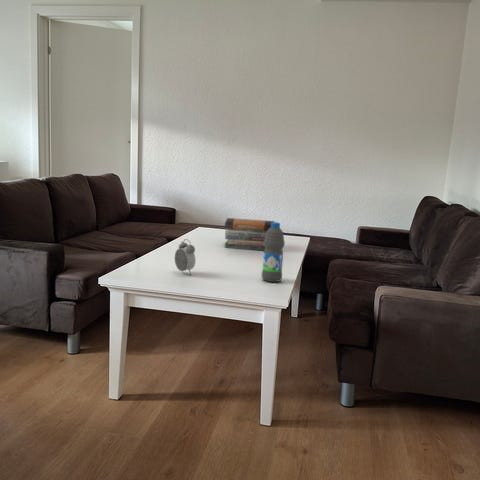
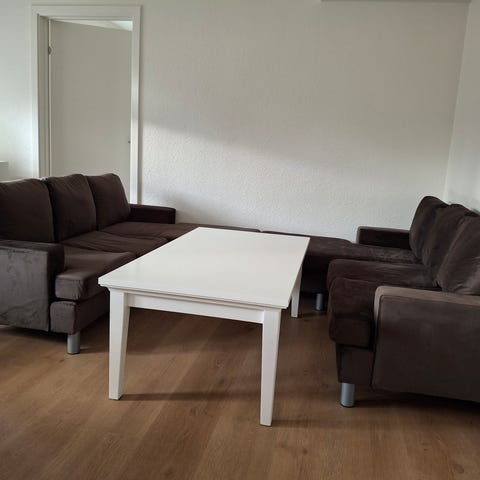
- water bottle (273, 251)
- alarm clock (185, 256)
- book stack (249, 234)
